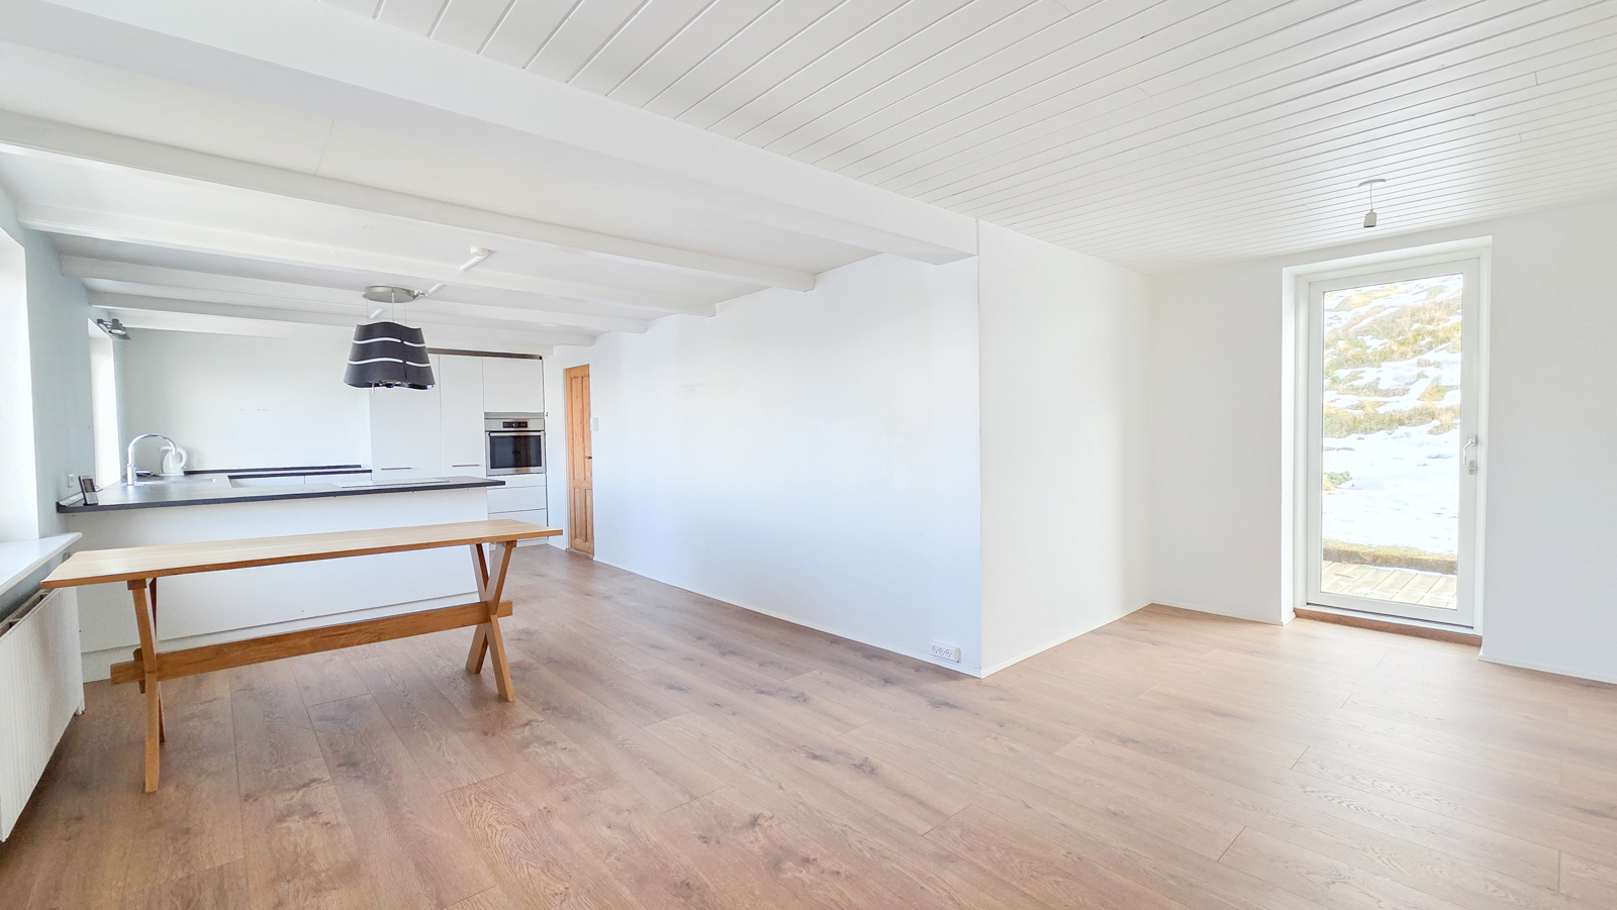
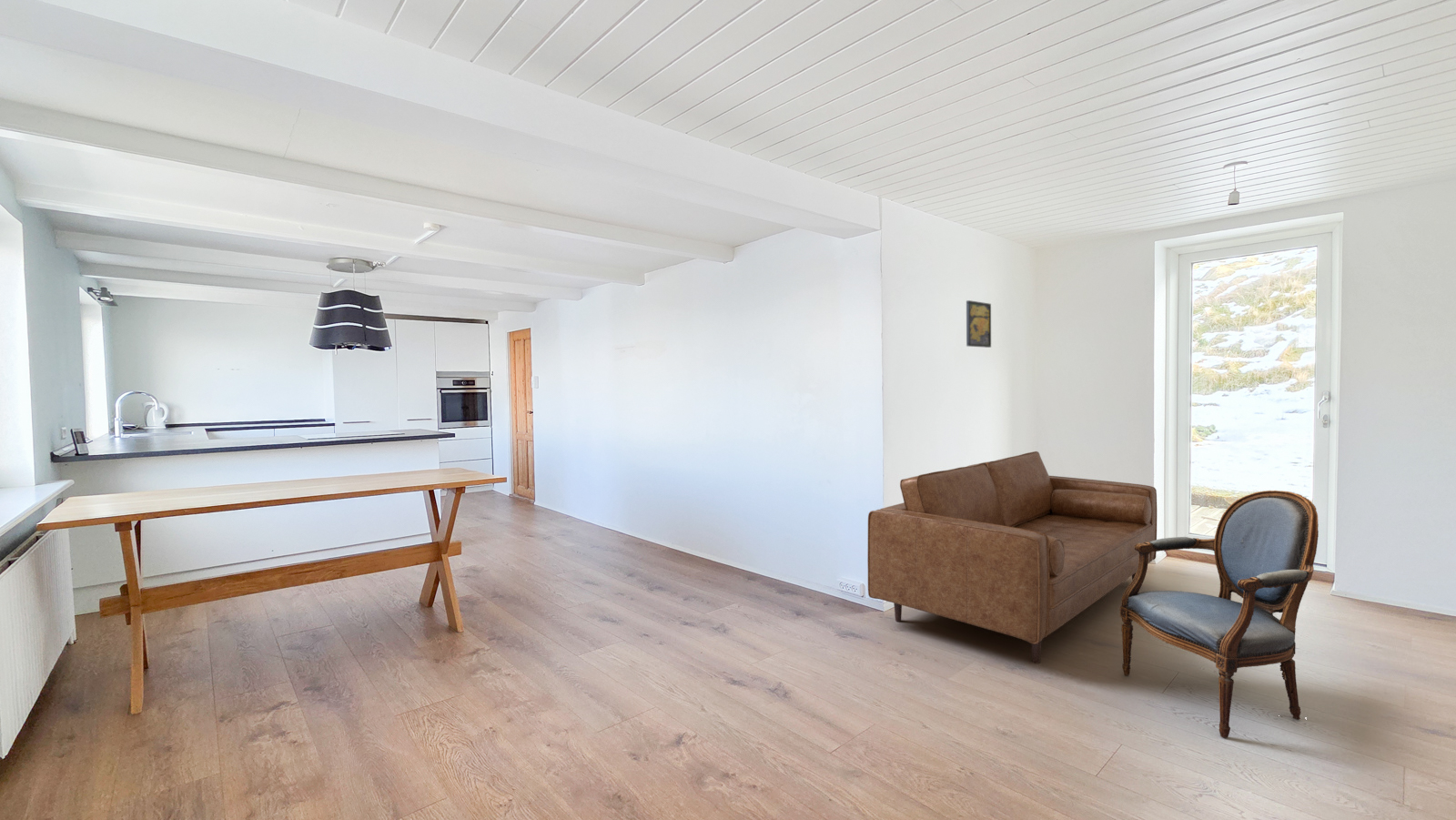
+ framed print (978, 324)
+ sofa (1025, 533)
+ armchair (1223, 597)
